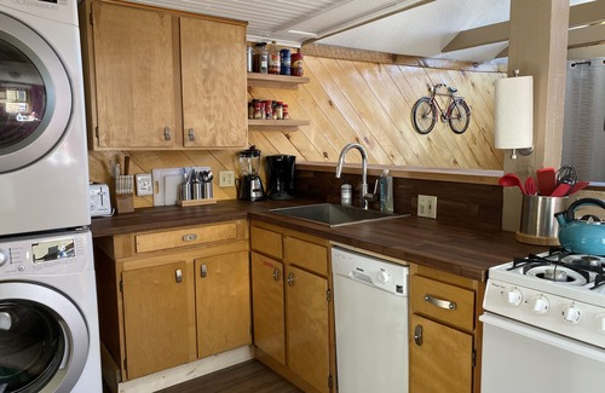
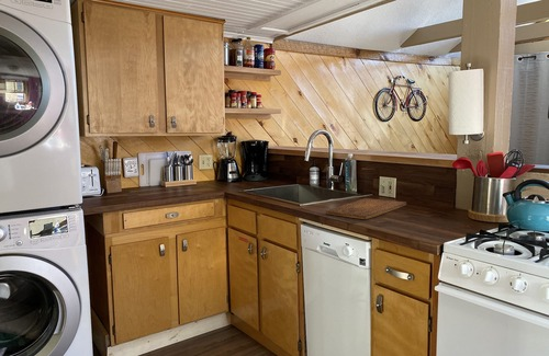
+ cutting board (367, 207)
